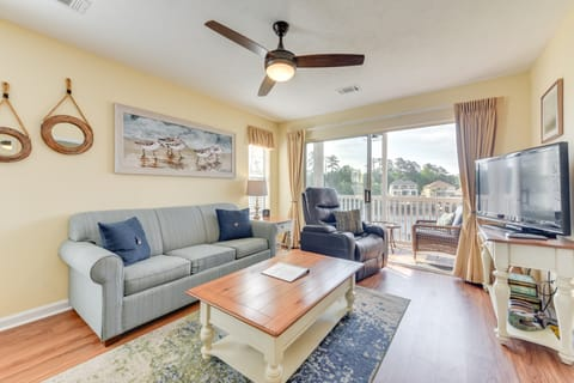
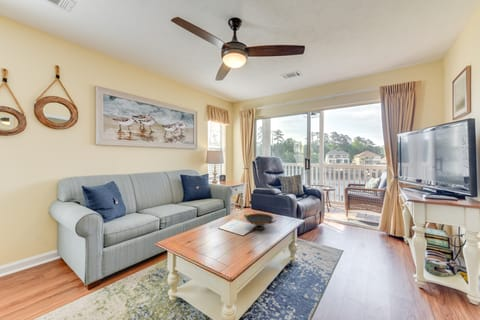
+ decorative bowl (259, 222)
